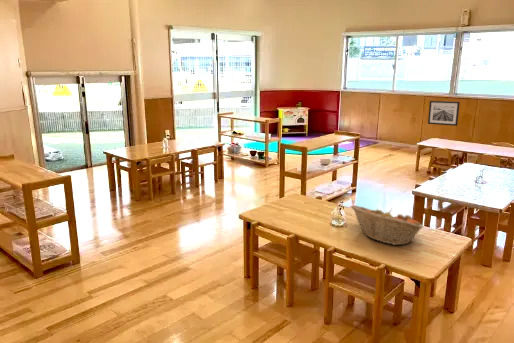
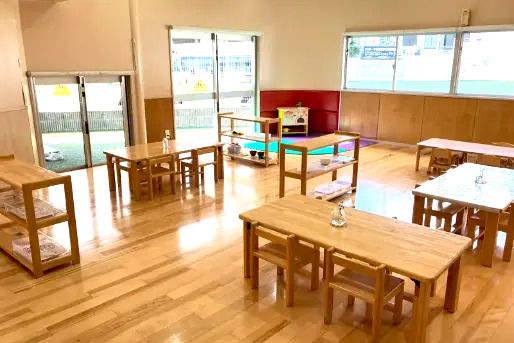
- wall art (443, 113)
- fruit basket (385, 221)
